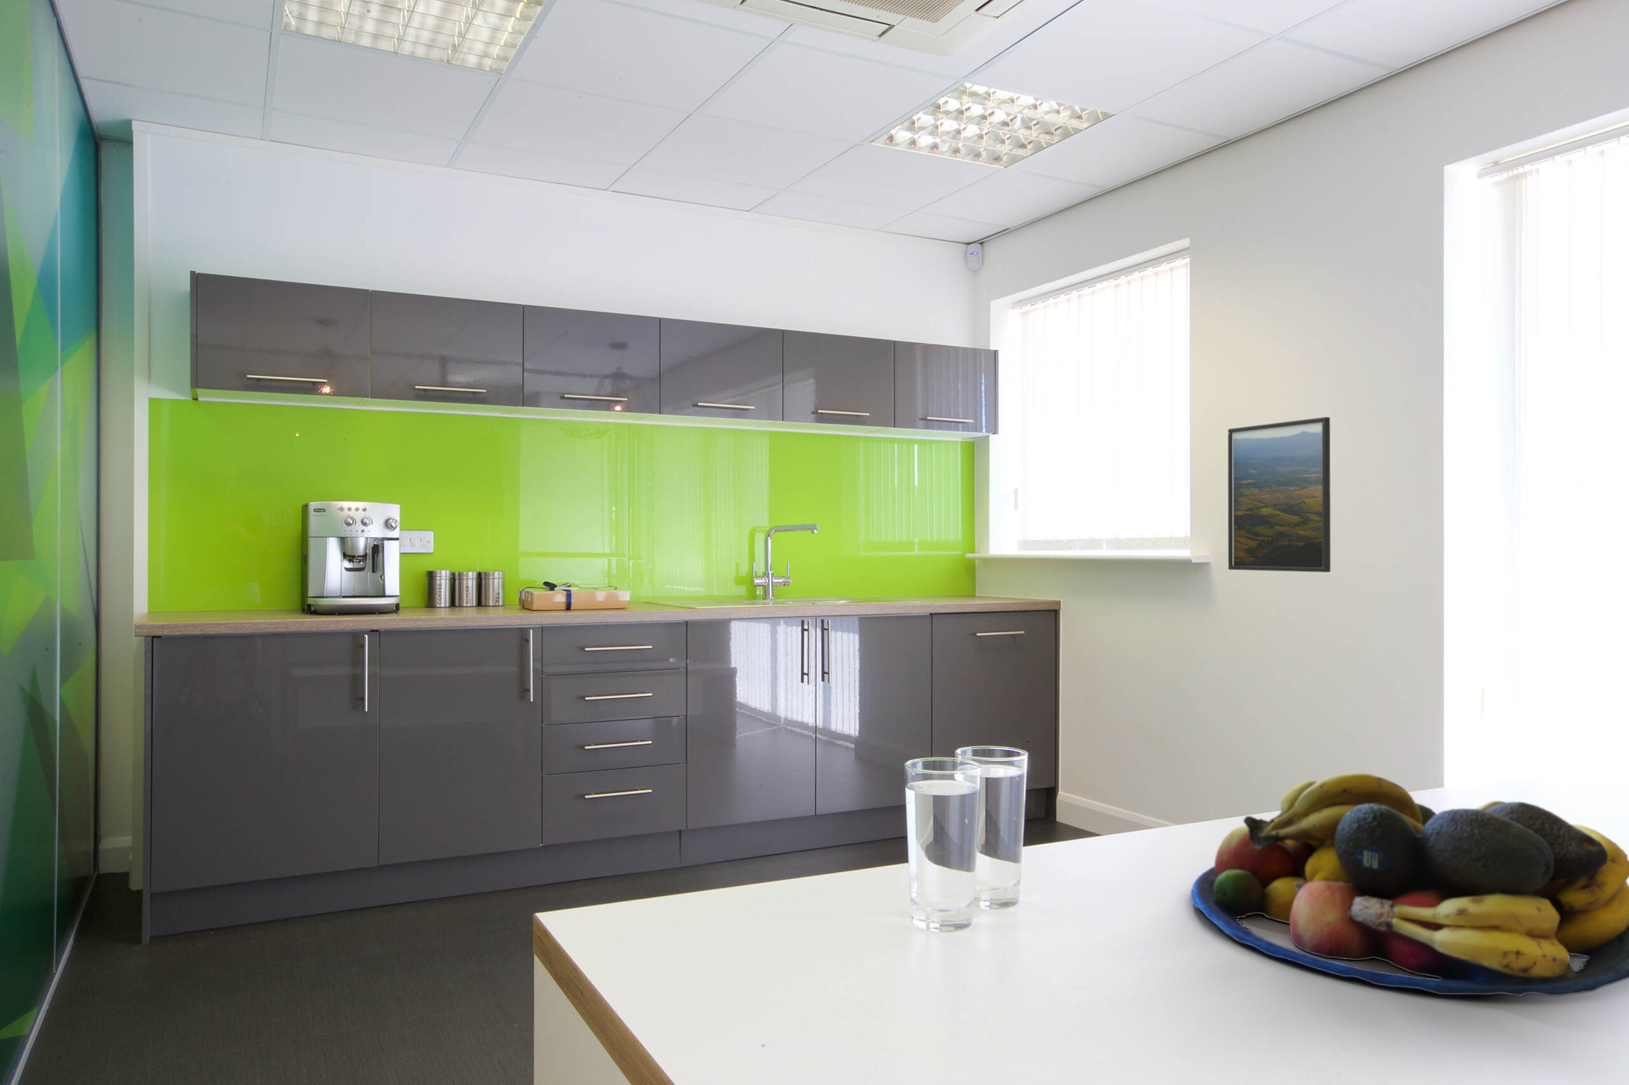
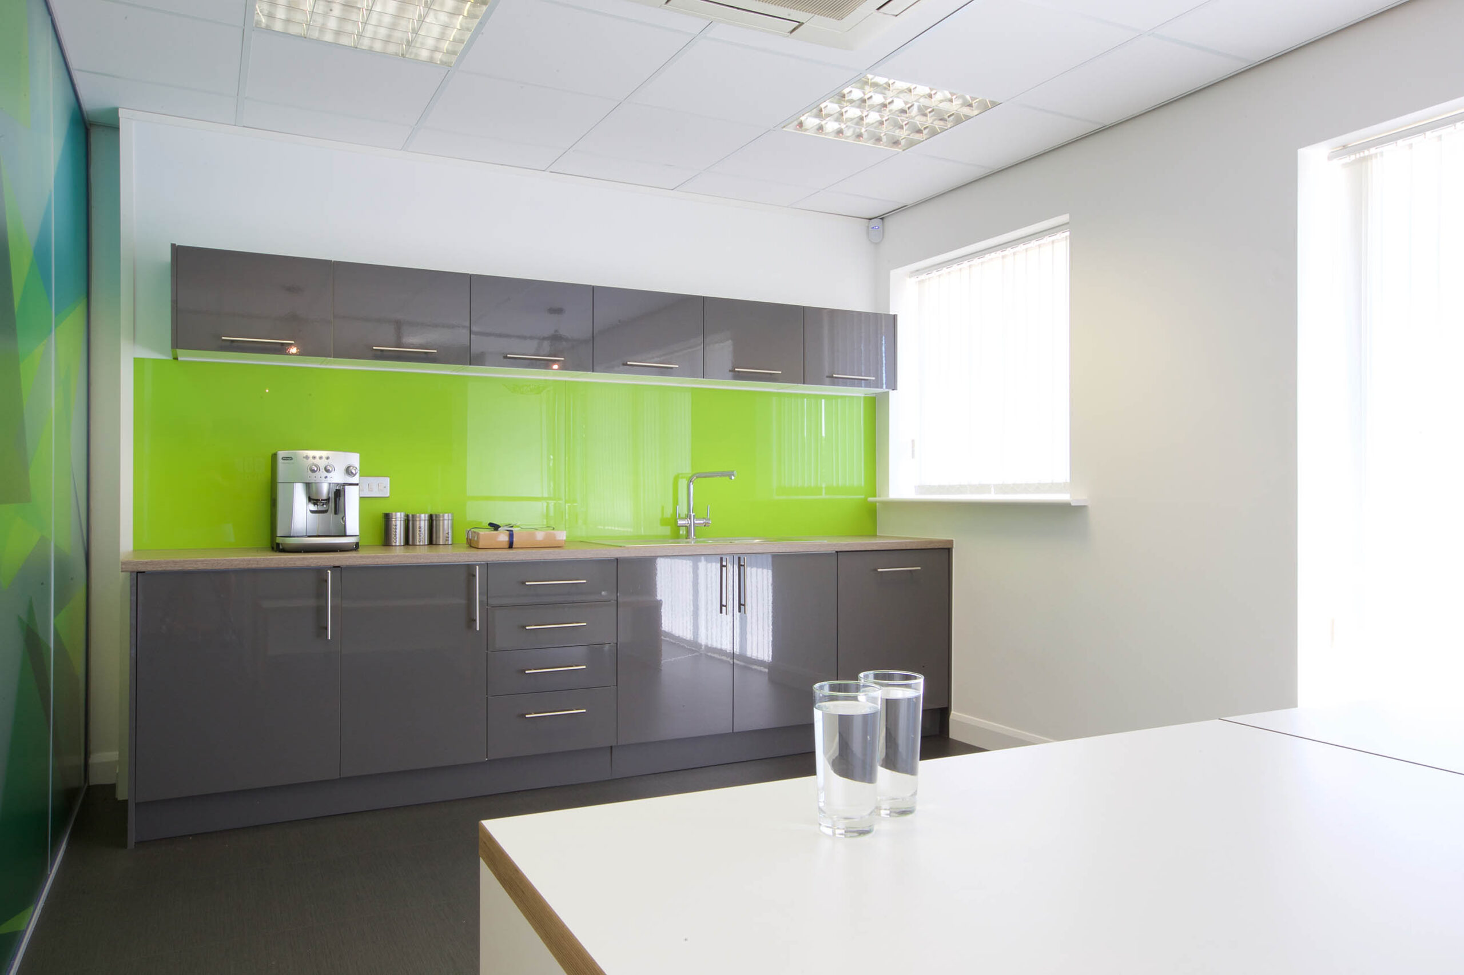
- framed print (1277, 496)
- fruit bowl (1396, 846)
